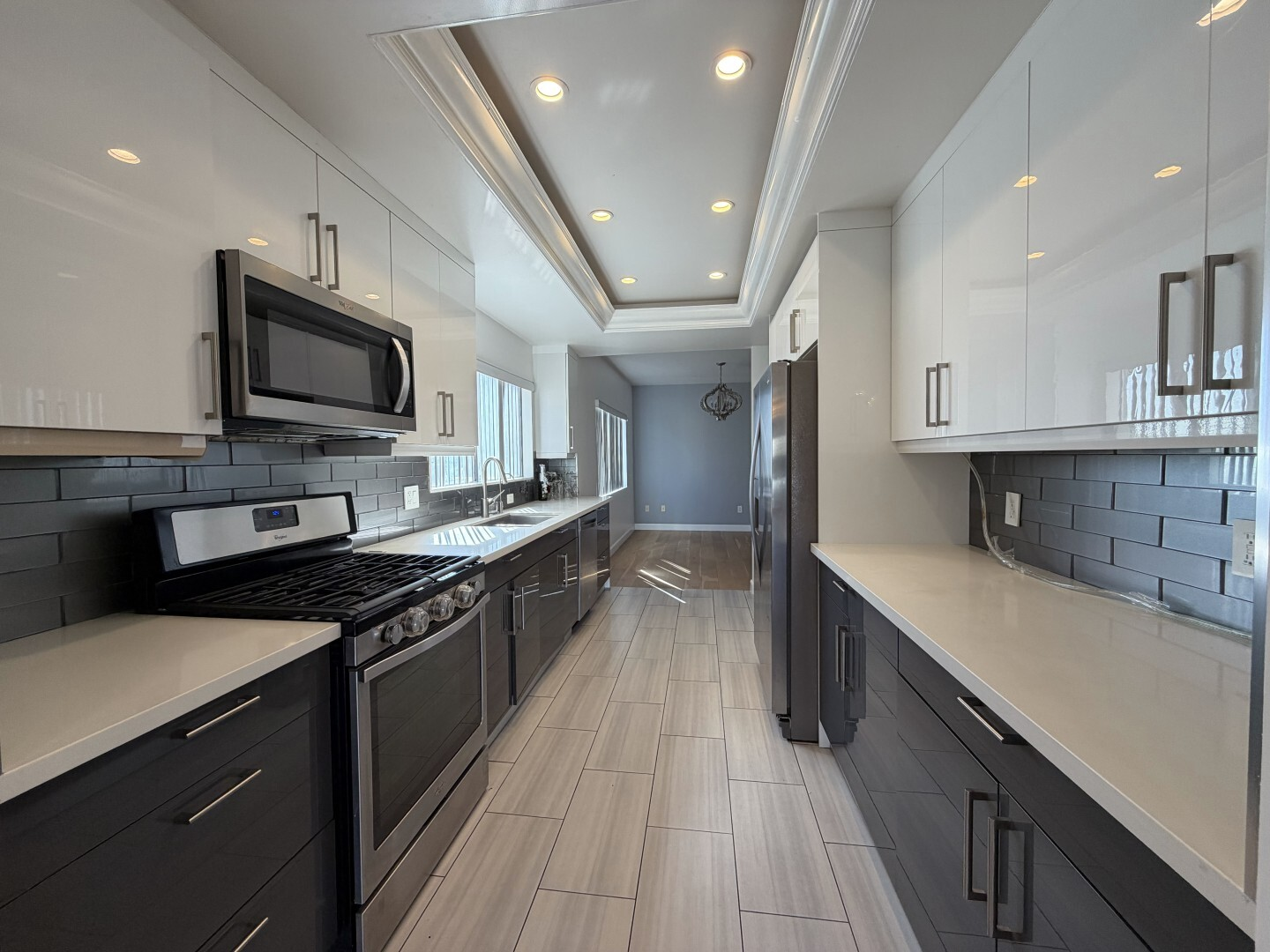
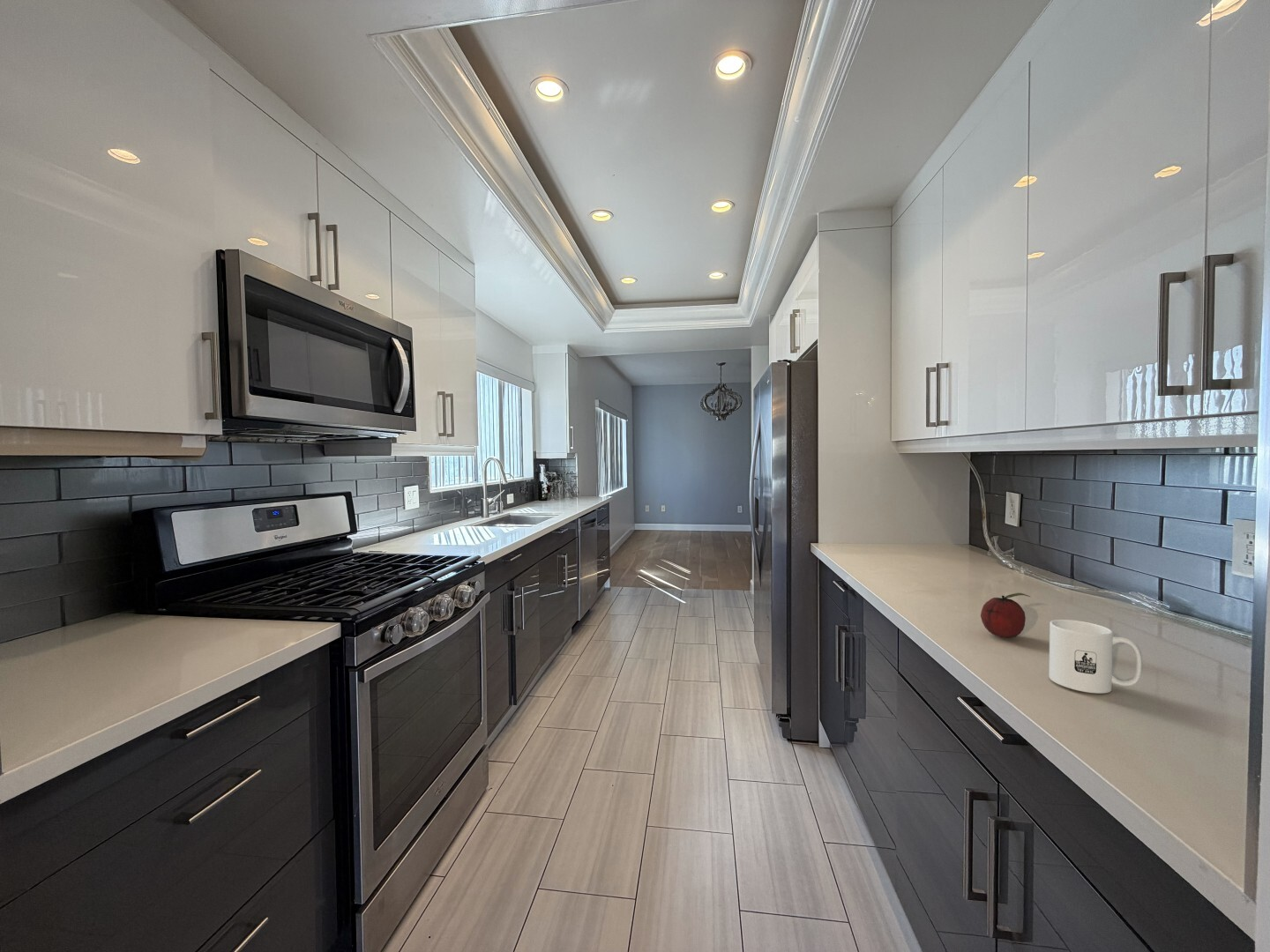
+ mug (1094, 657)
+ fruit (1005, 614)
